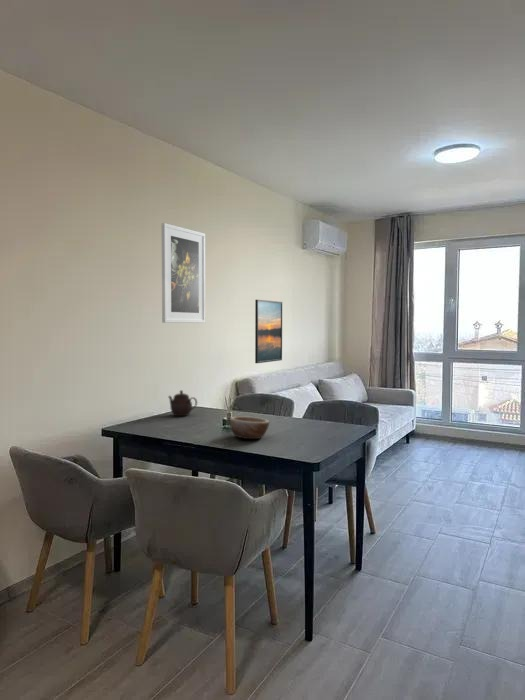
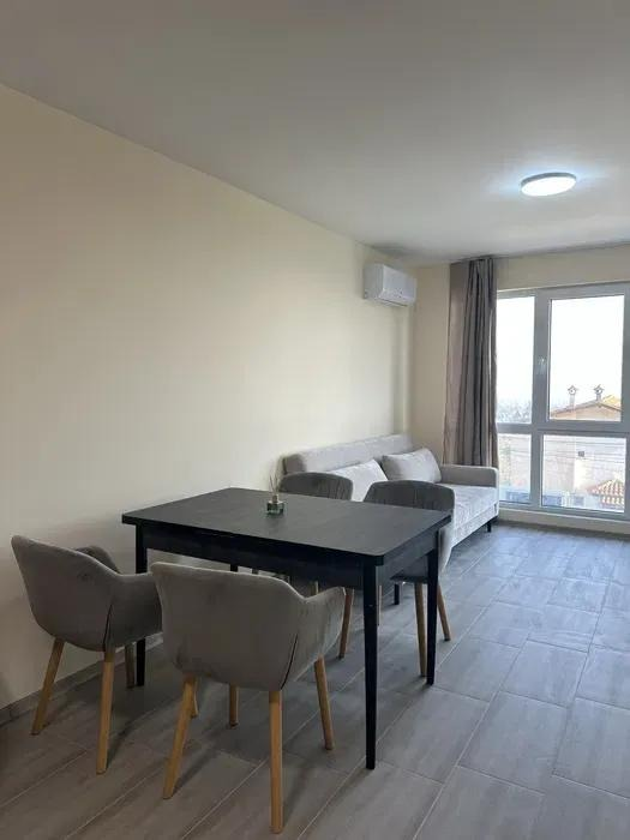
- bowl (249, 427)
- teapot (182, 402)
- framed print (184, 275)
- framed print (269, 331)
